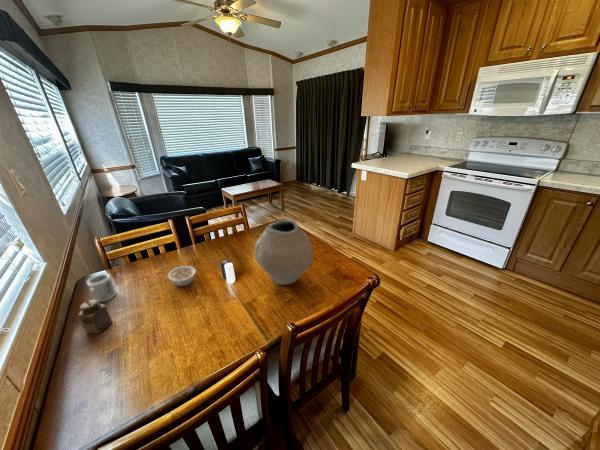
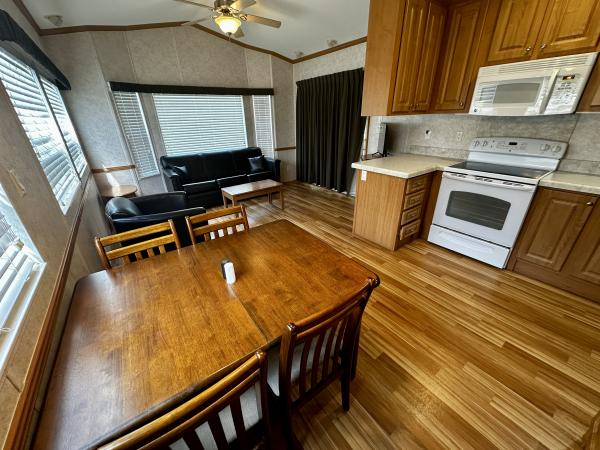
- salt shaker (94, 315)
- vase (284, 253)
- legume (183, 276)
- mug (100, 290)
